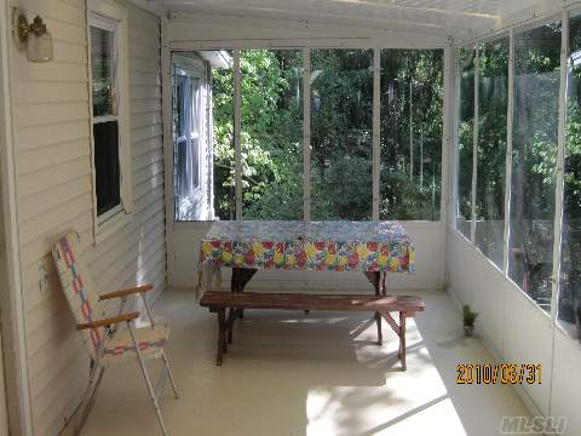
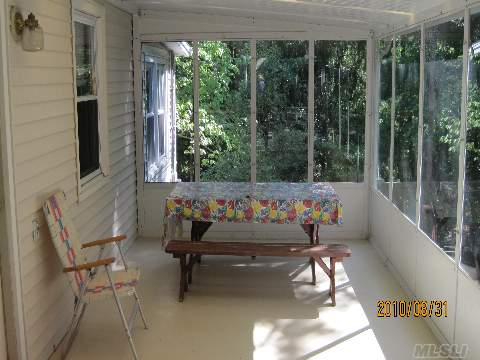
- potted plant (467, 321)
